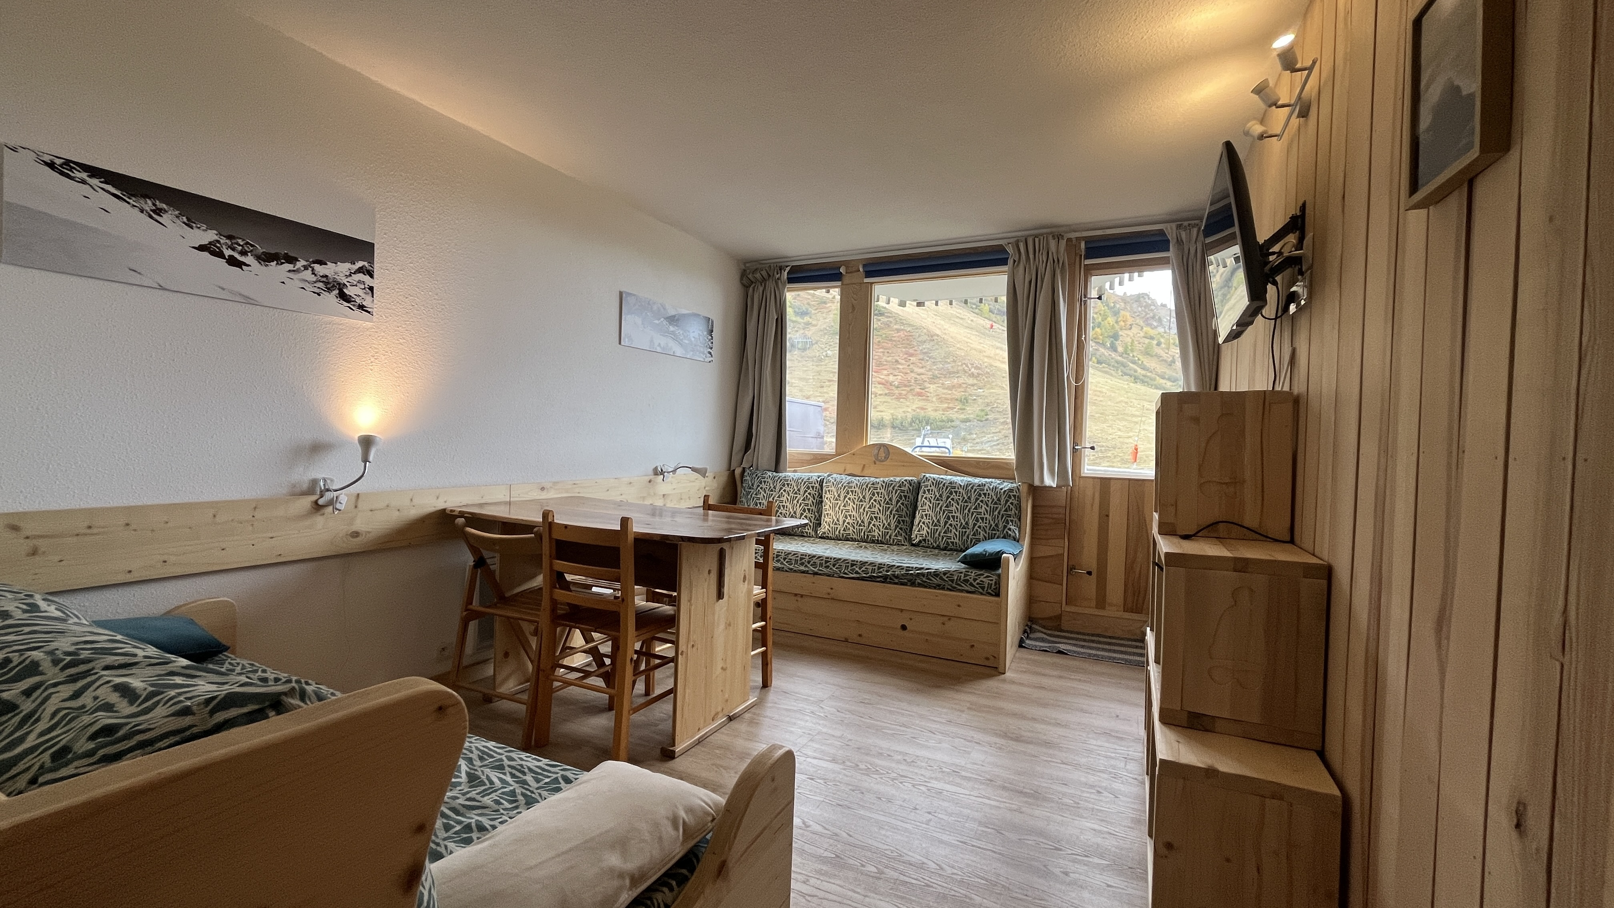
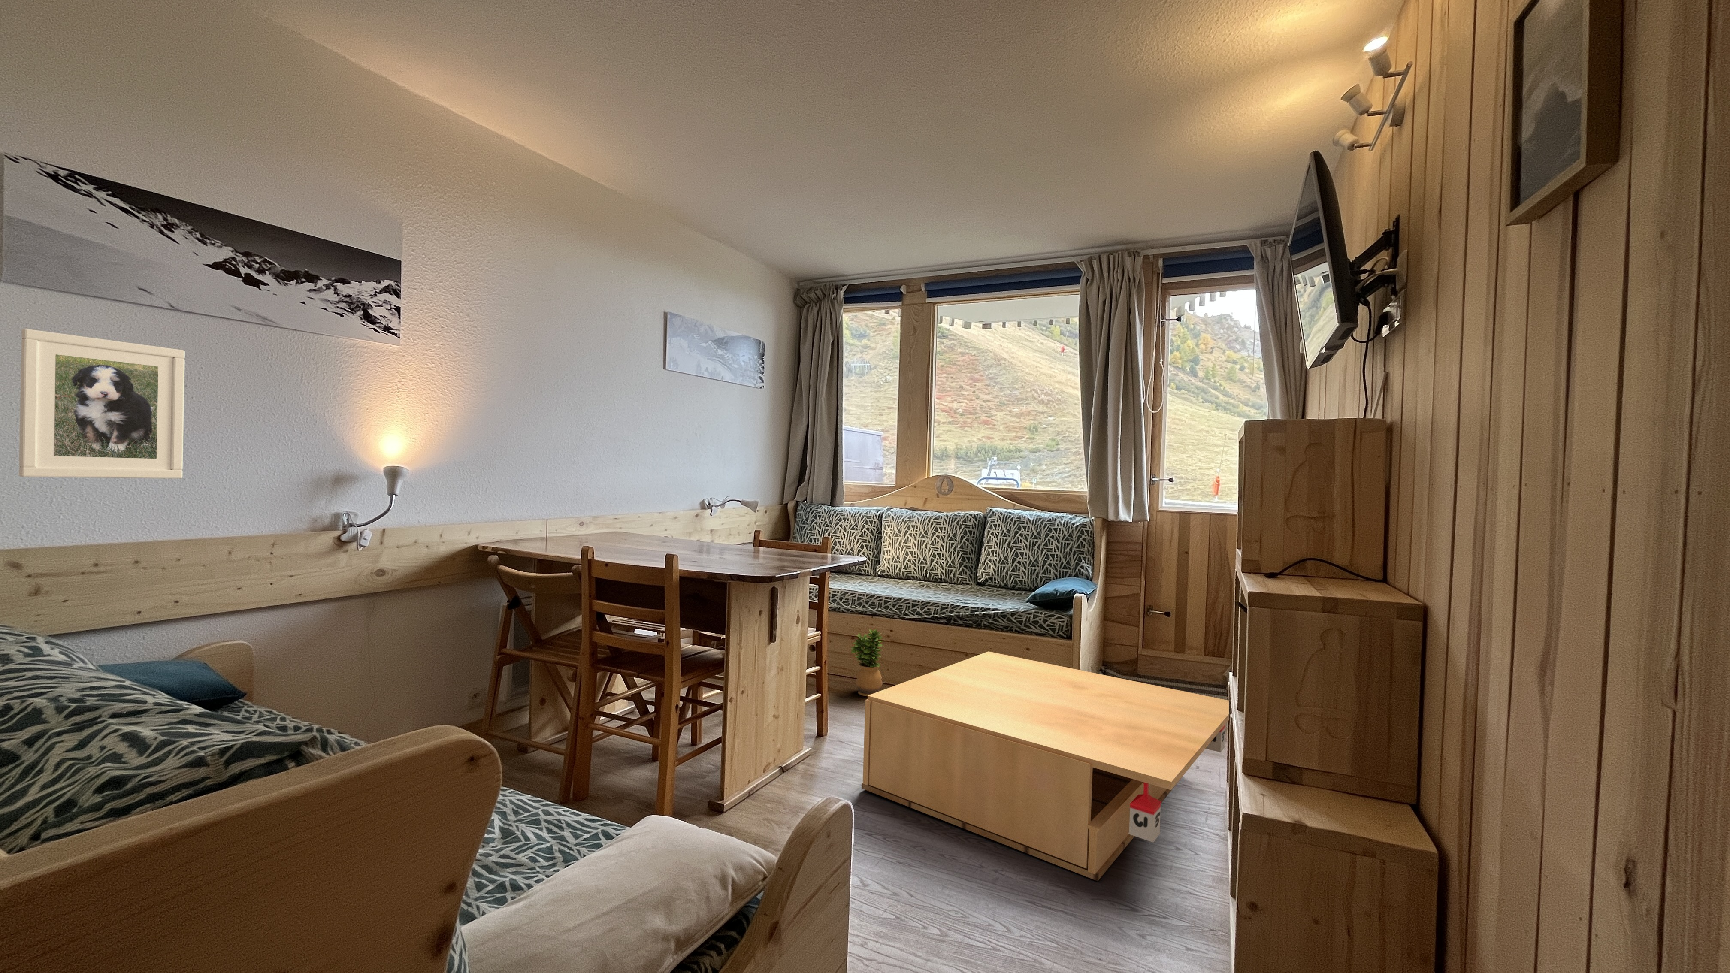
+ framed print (108, 409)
+ coffee table (1050, 745)
+ potted plant (869, 661)
